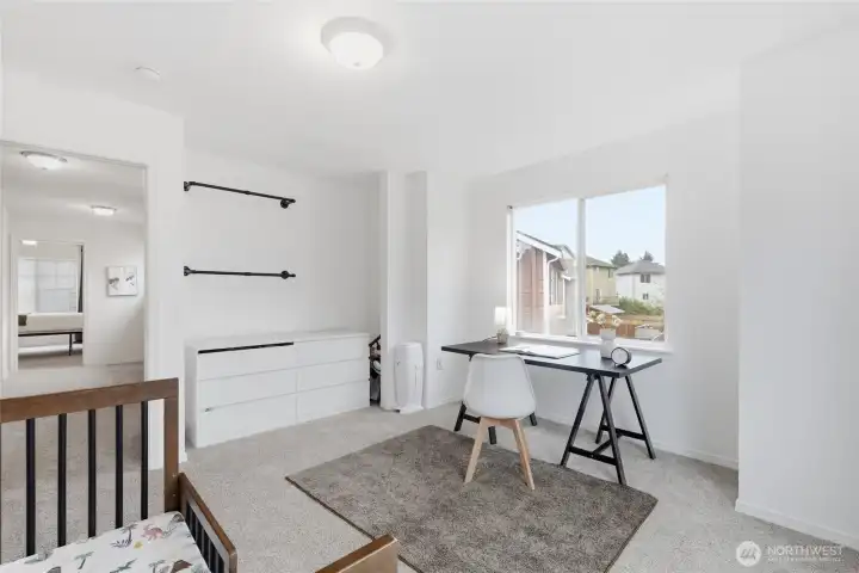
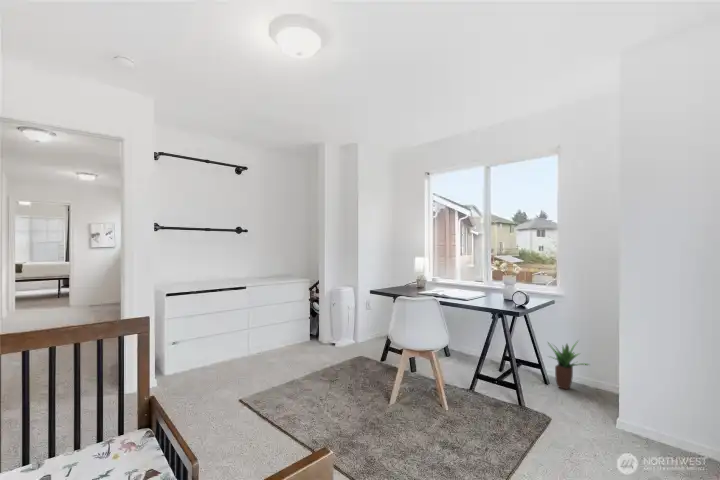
+ potted plant (567, 363)
